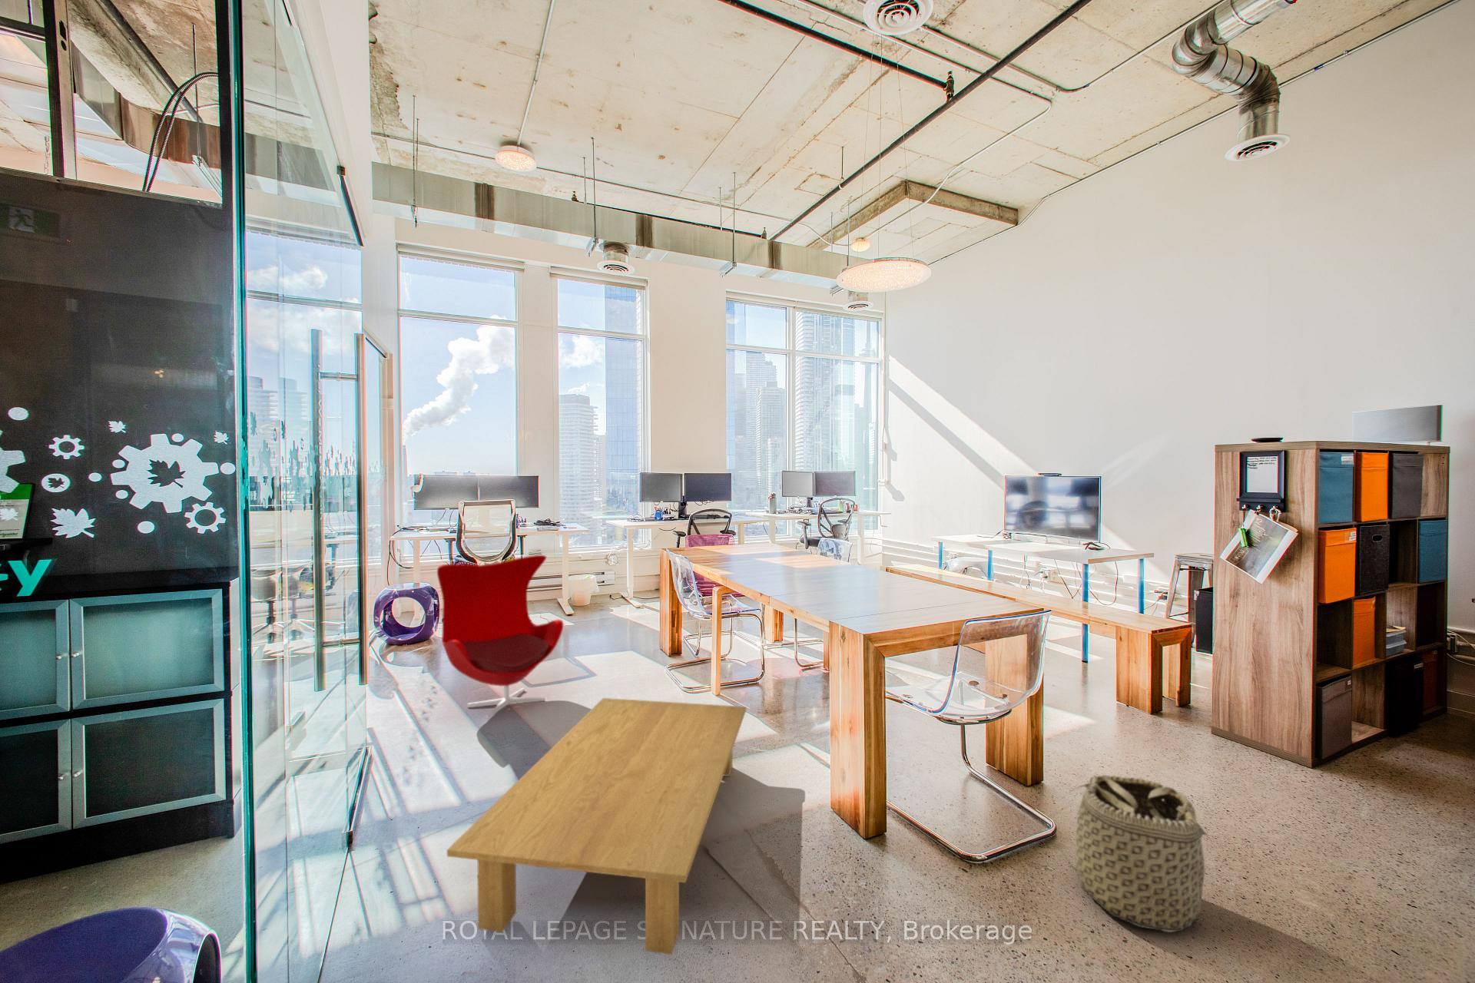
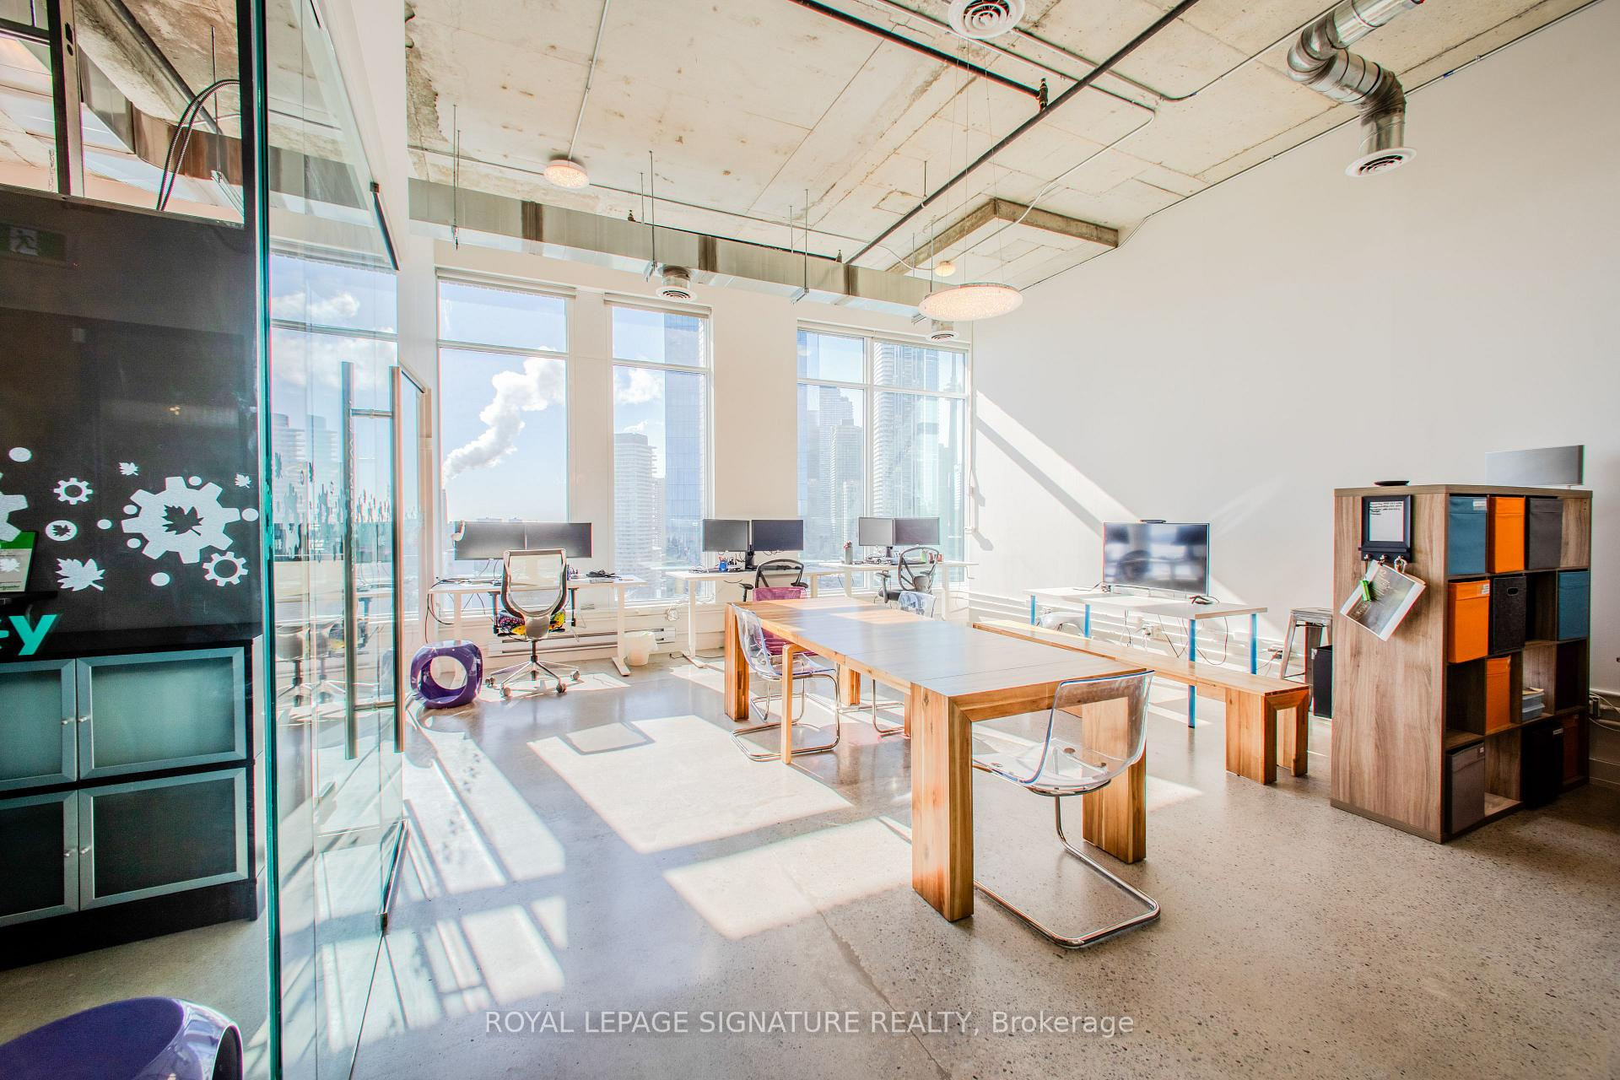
- basket (1130, 838)
- coffee table (632, 796)
- lounge chair (500, 631)
